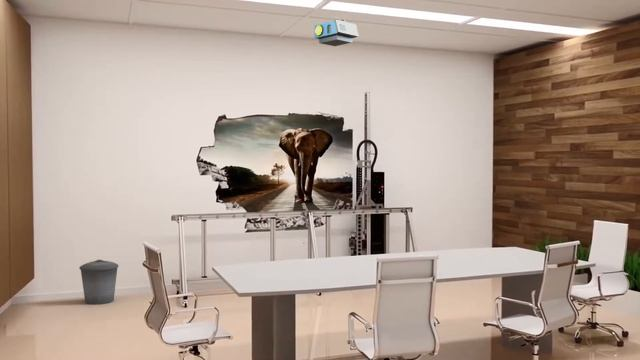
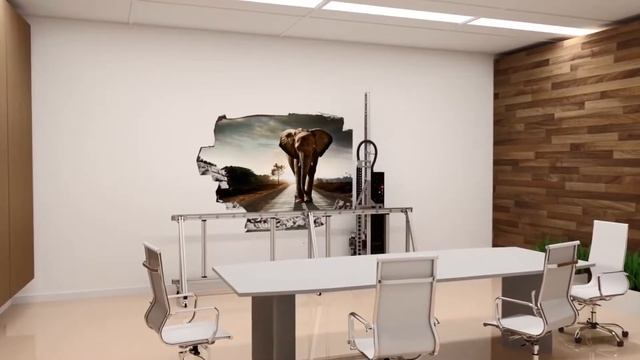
- projector (336, 31)
- trash can (99, 280)
